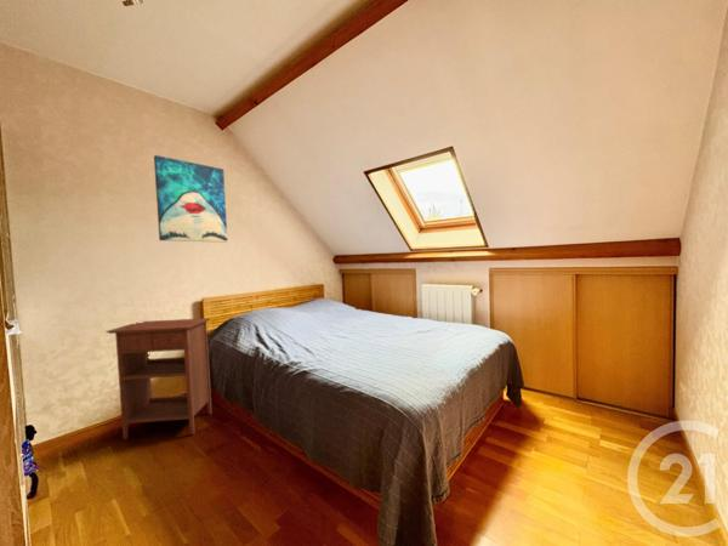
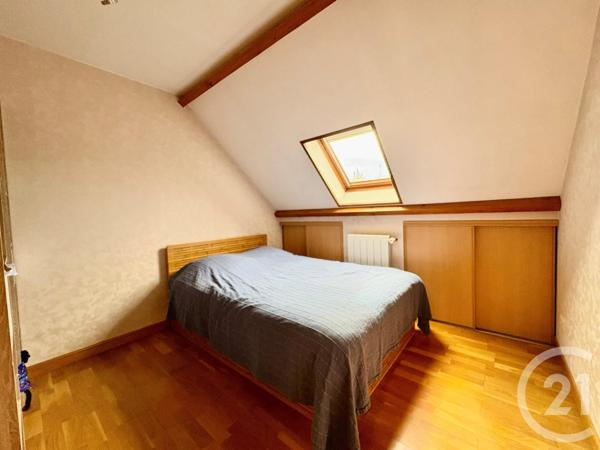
- wall art (193, 201)
- nightstand (165, 375)
